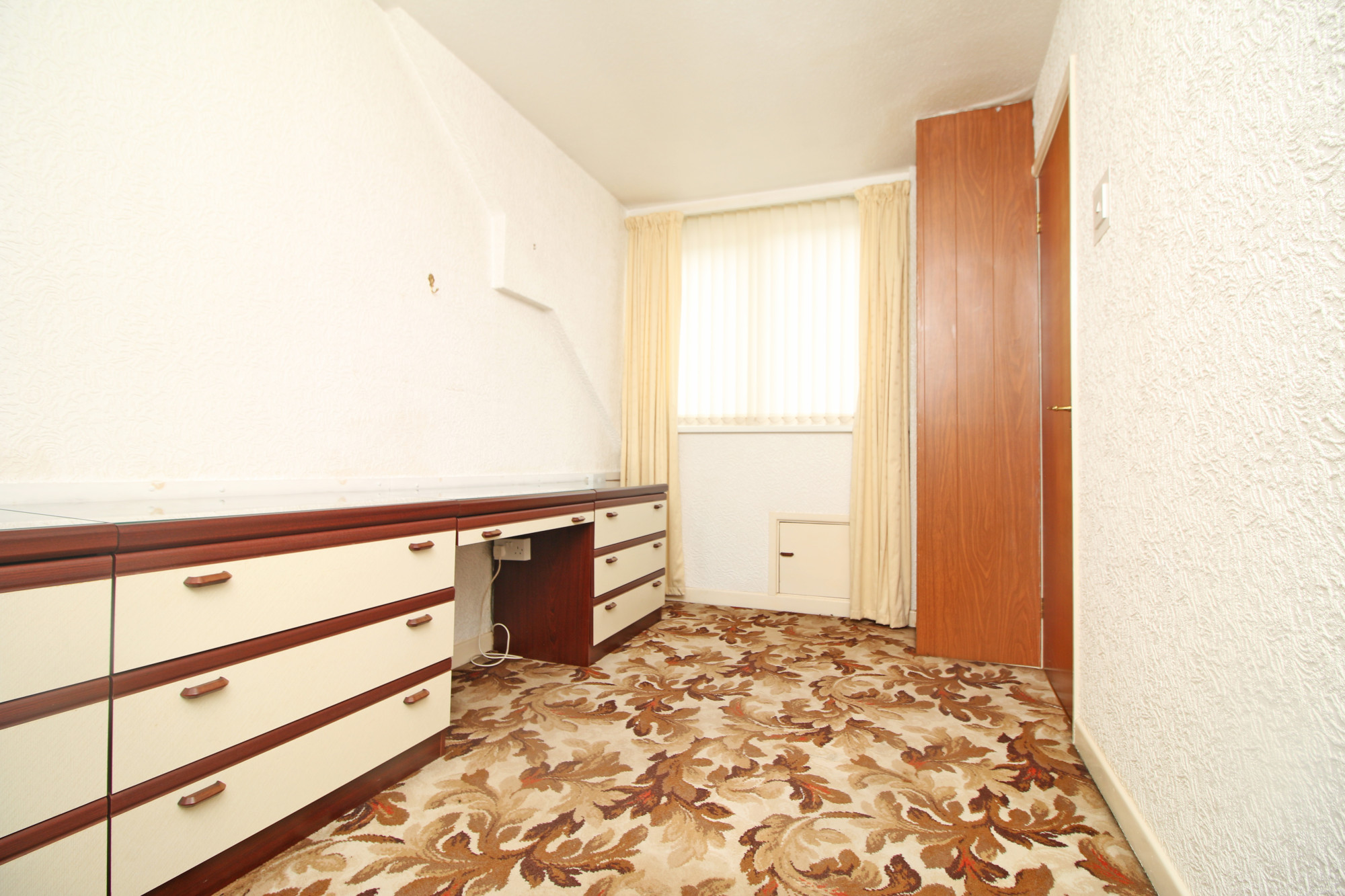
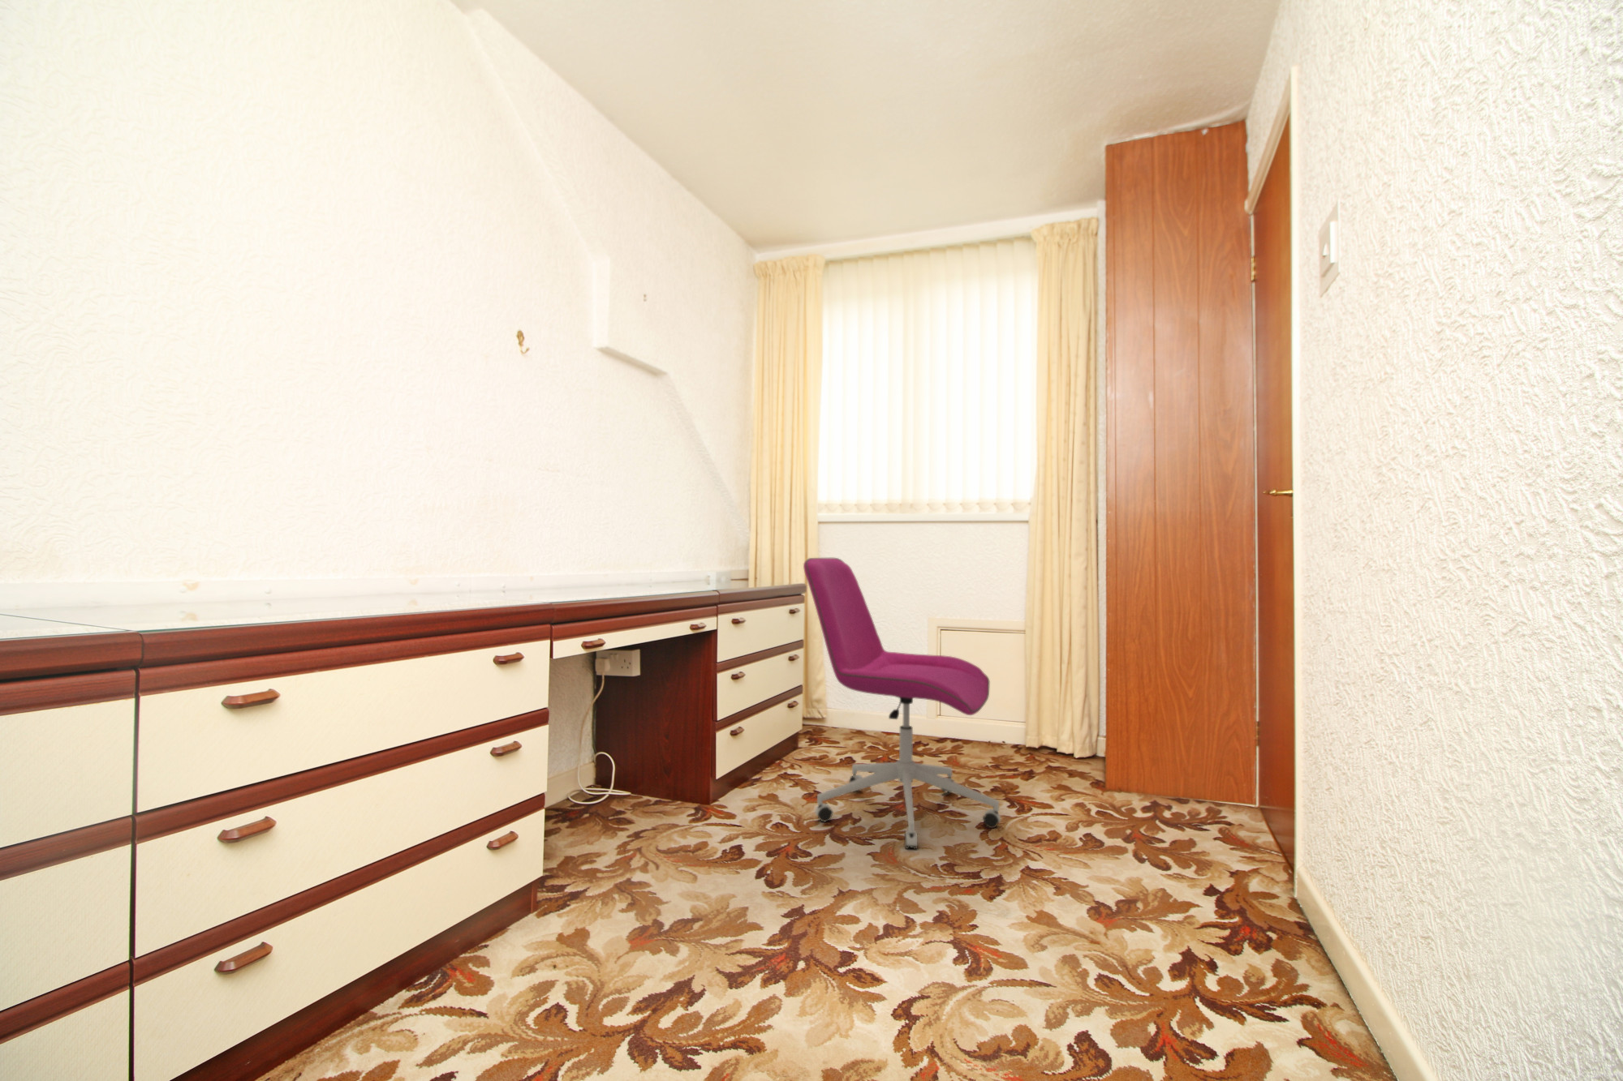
+ office chair (904, 685)
